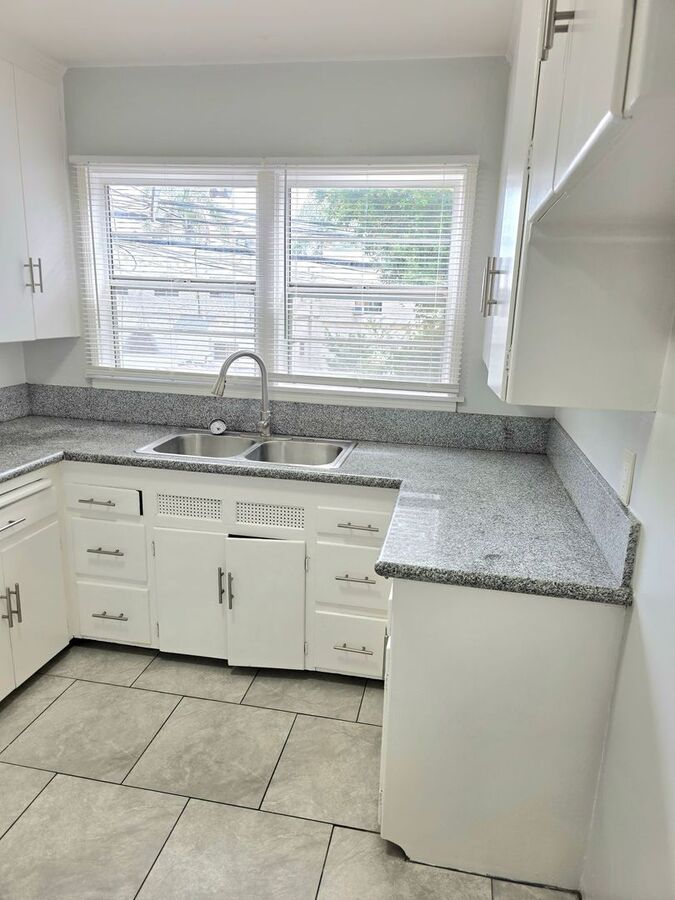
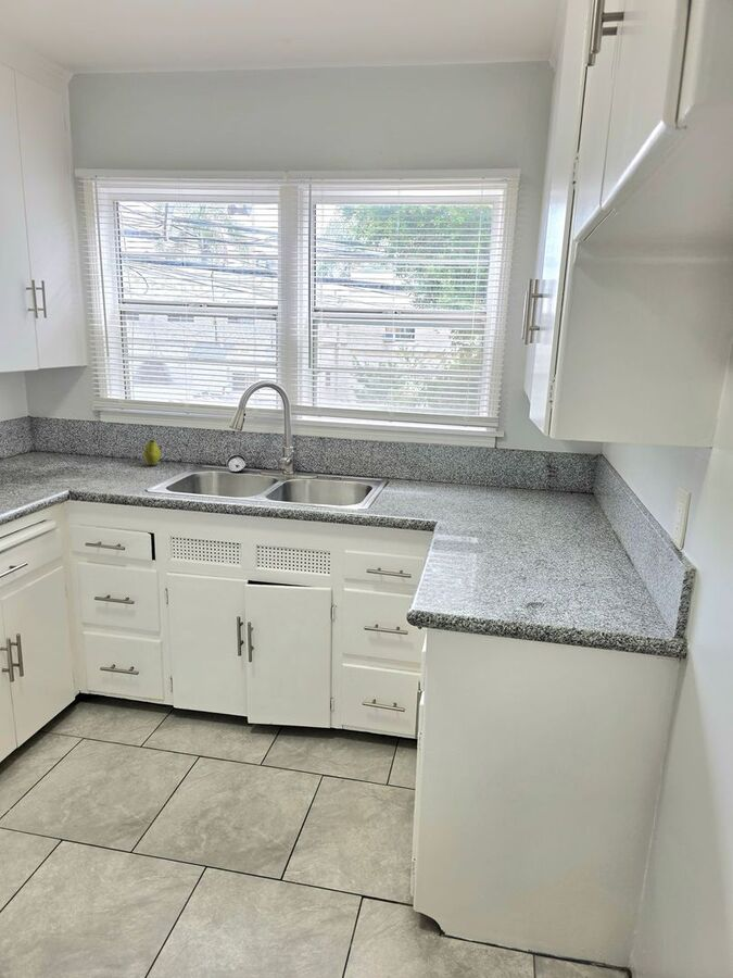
+ fruit (151, 451)
